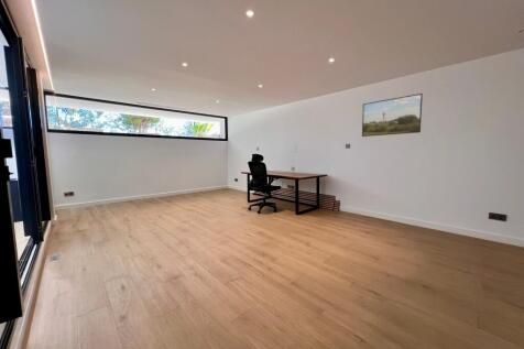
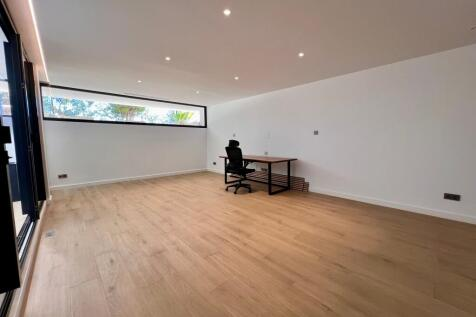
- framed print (389, 117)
